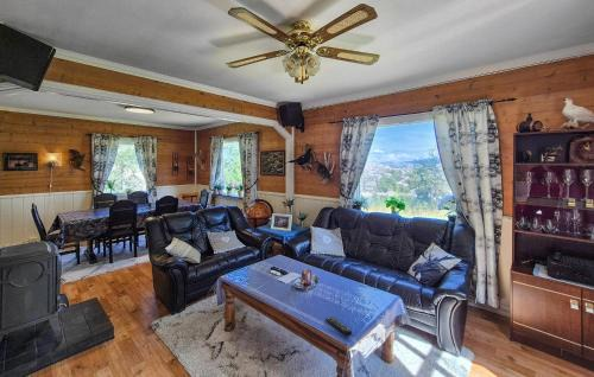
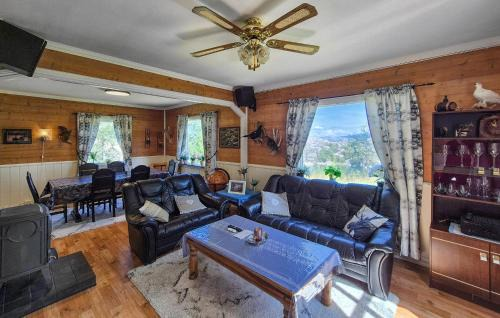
- remote control (337, 325)
